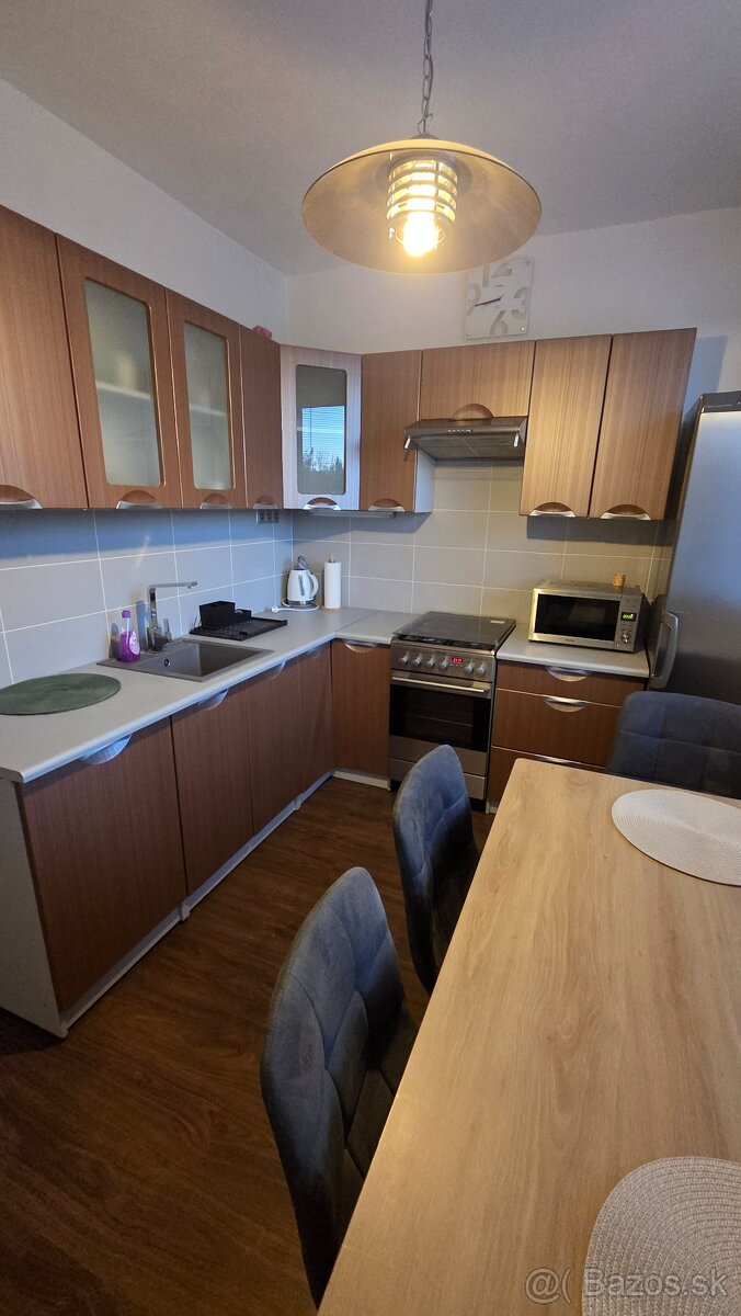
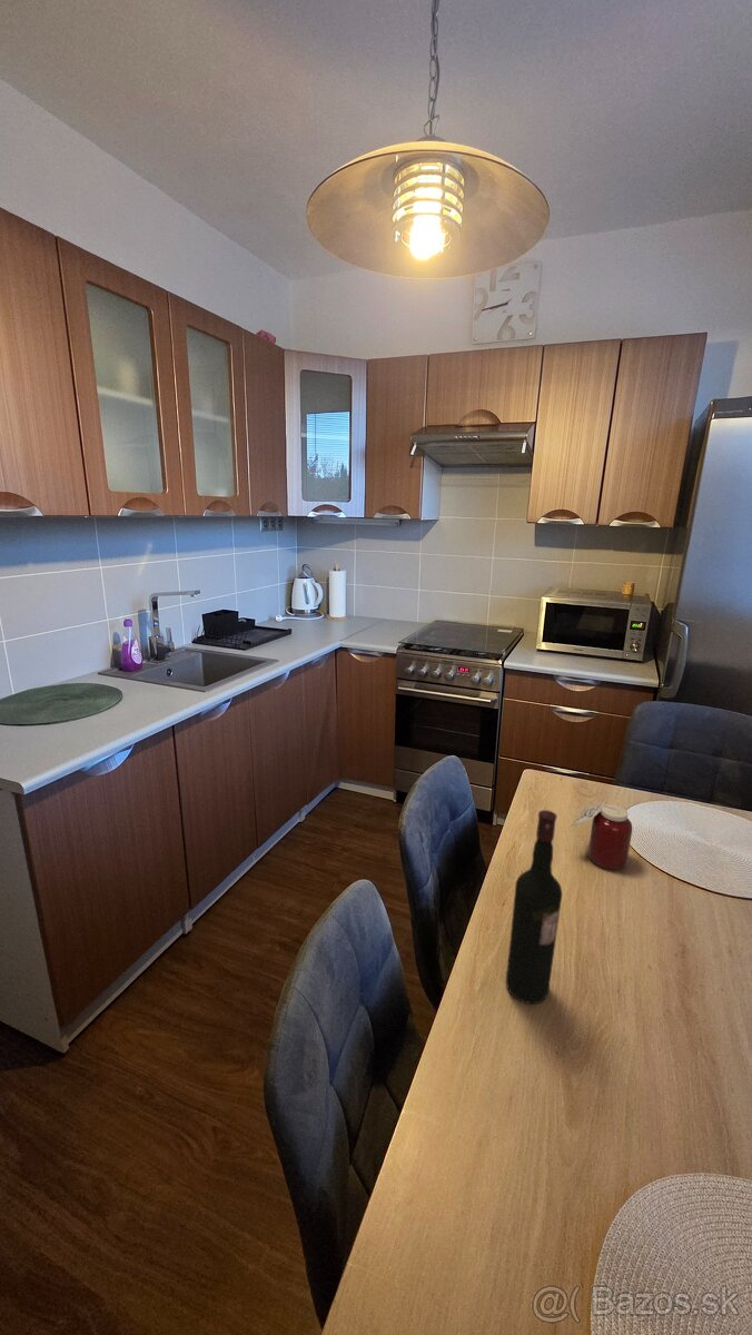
+ jar (602, 832)
+ wine bottle (536, 904)
